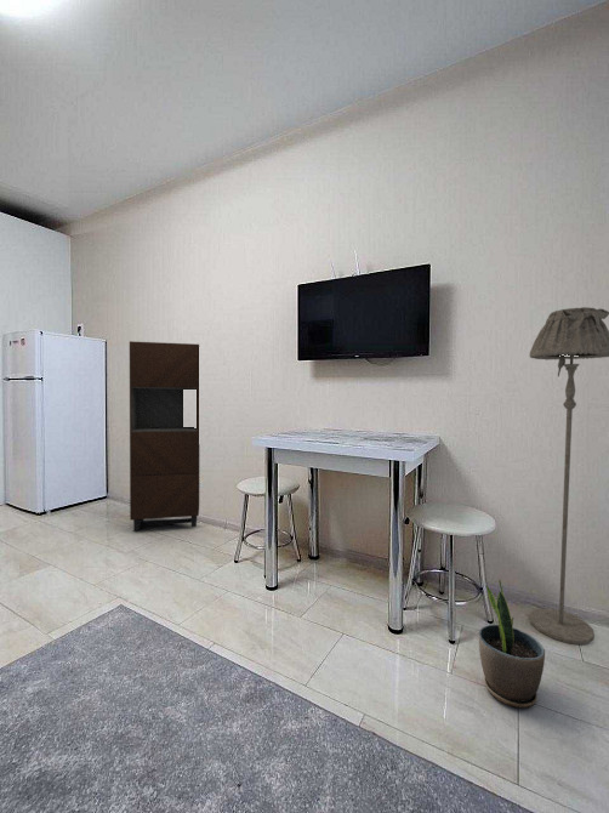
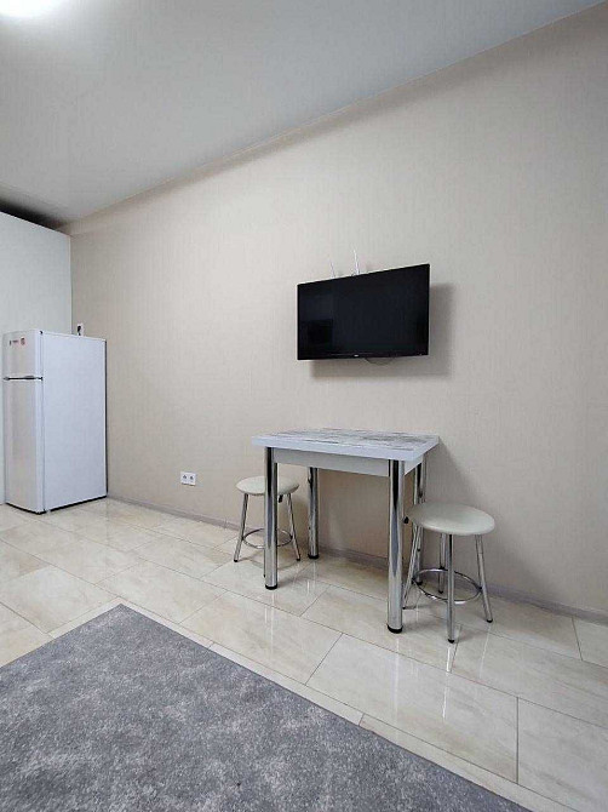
- potted plant (511, 638)
- storage cabinet (166, 434)
- floor lamp (565, 471)
